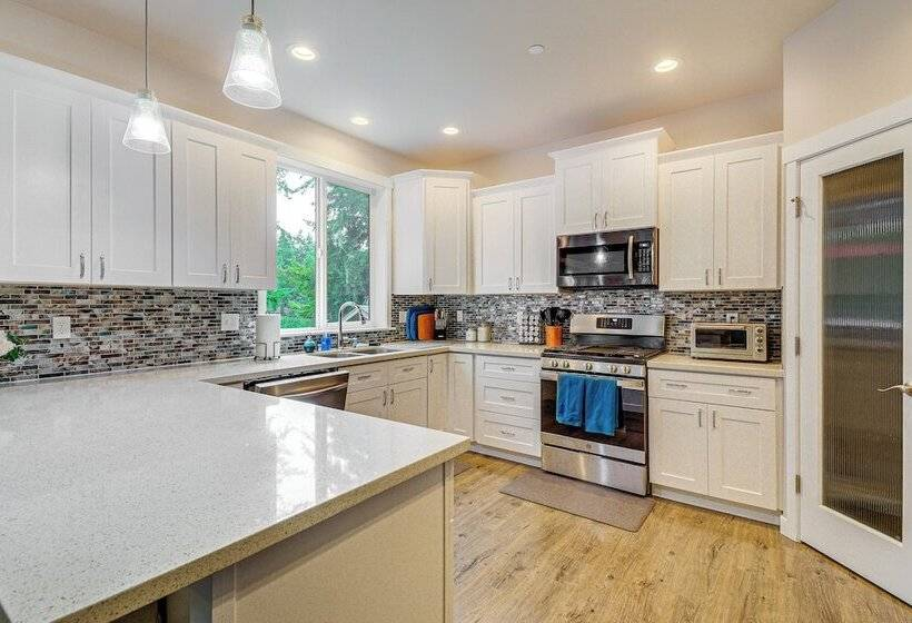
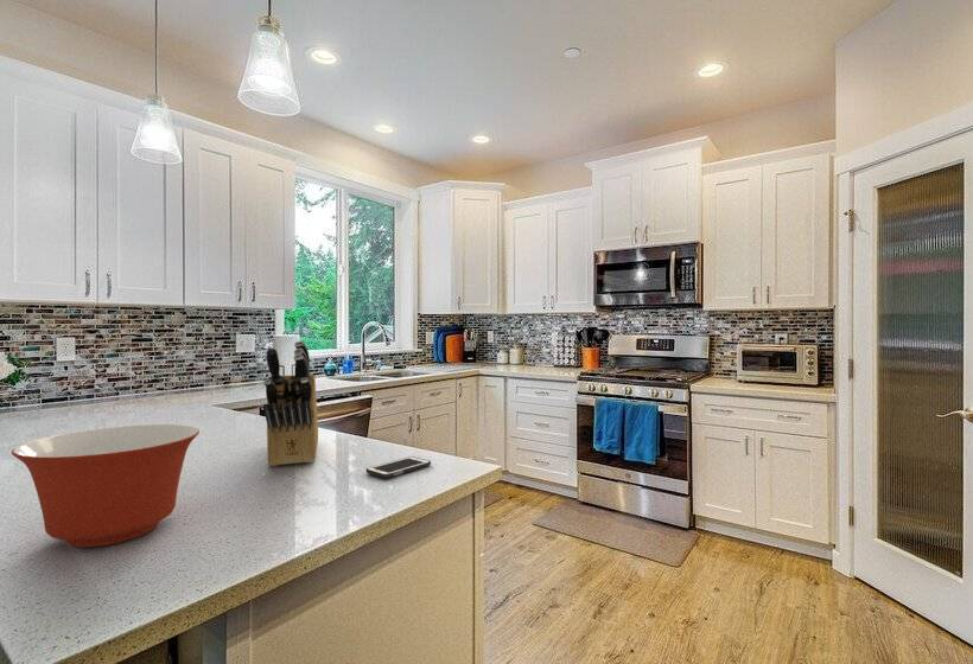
+ mixing bowl (114, 484)
+ knife block (293, 398)
+ cell phone (399, 466)
